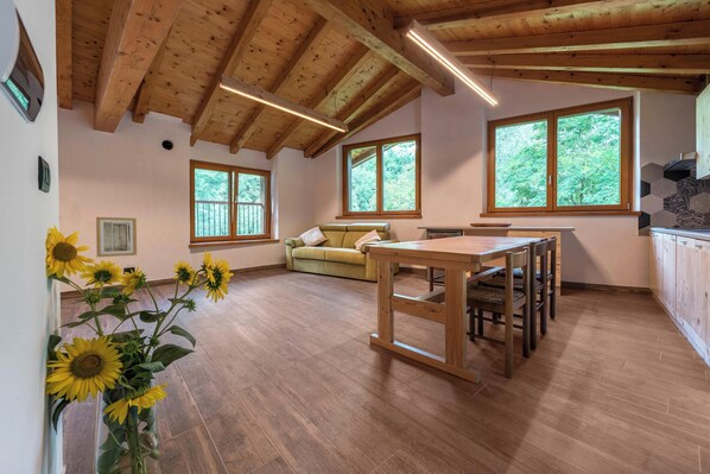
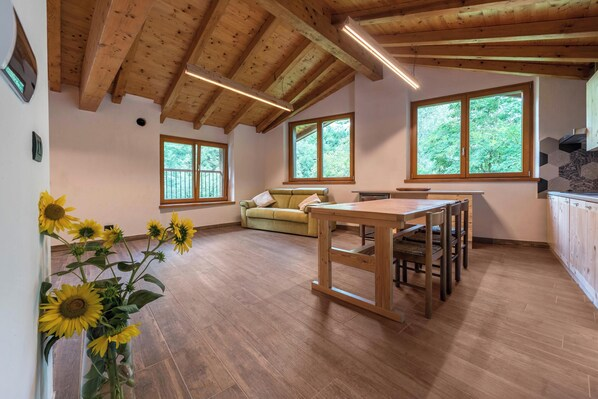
- wall art (116, 236)
